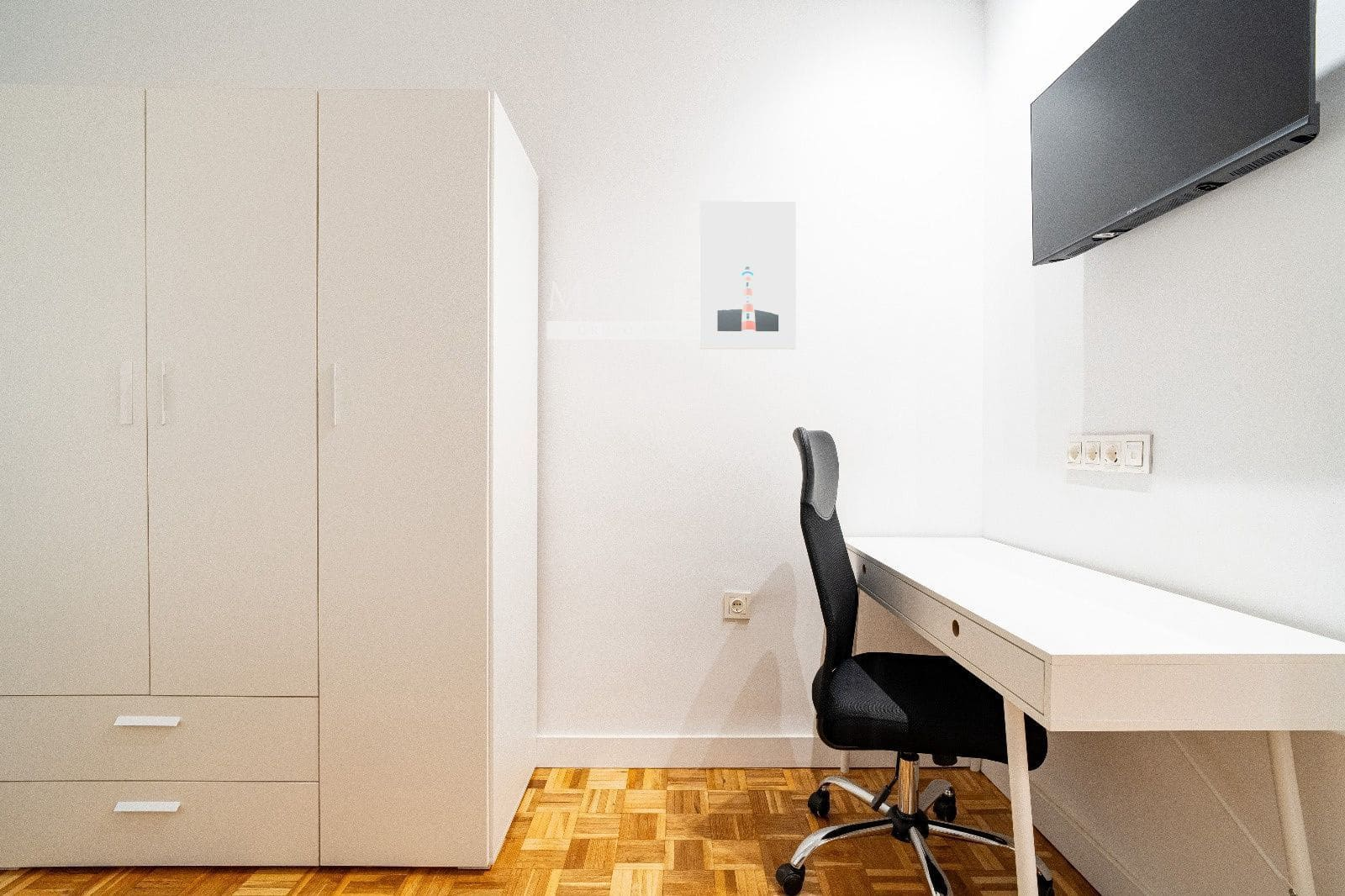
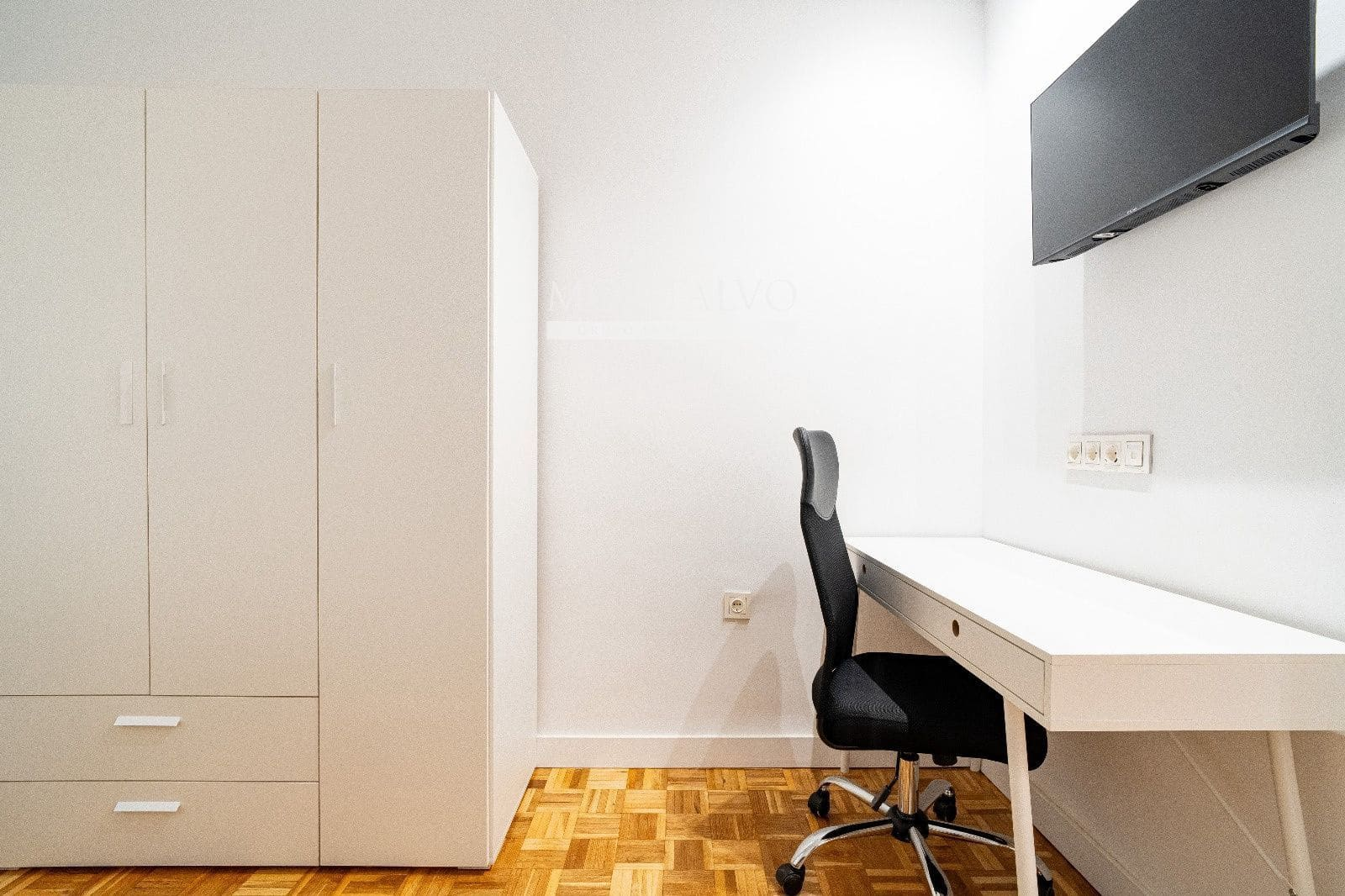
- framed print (747, 275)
